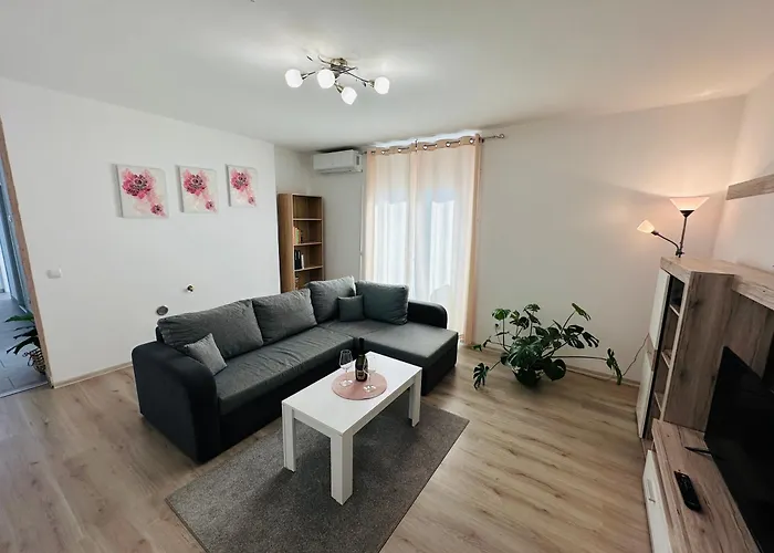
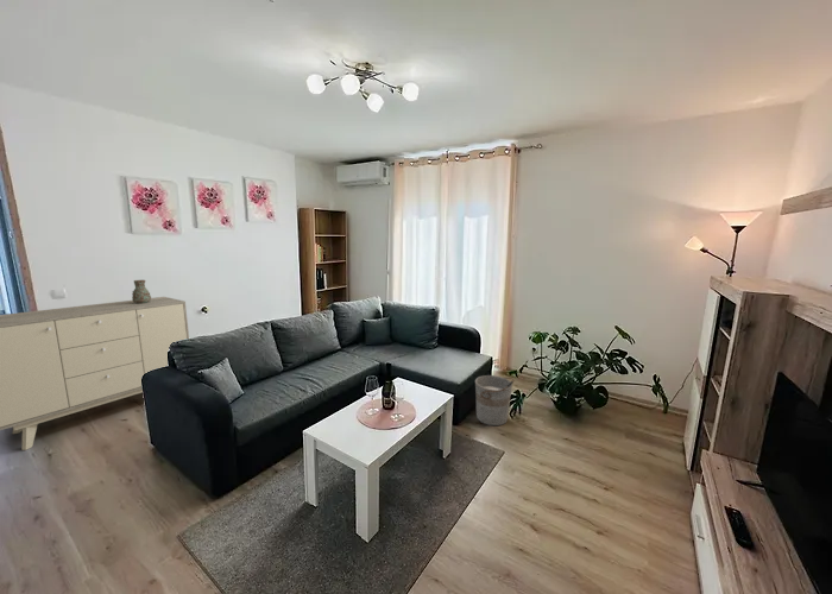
+ bucket (492, 398)
+ decorative vase (140, 291)
+ sideboard (97, 362)
